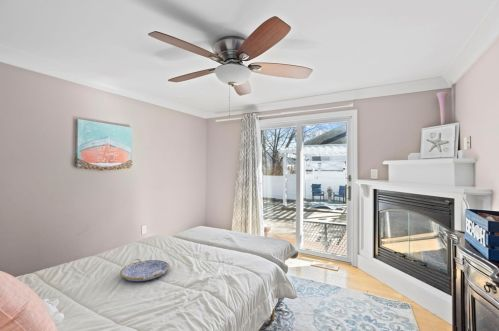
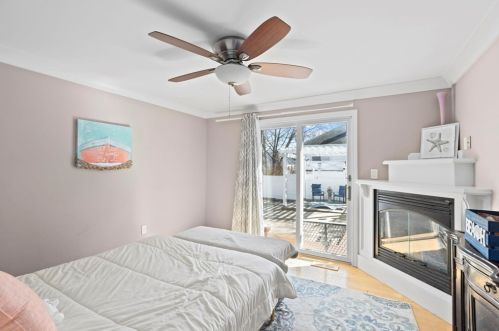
- serving tray (145, 269)
